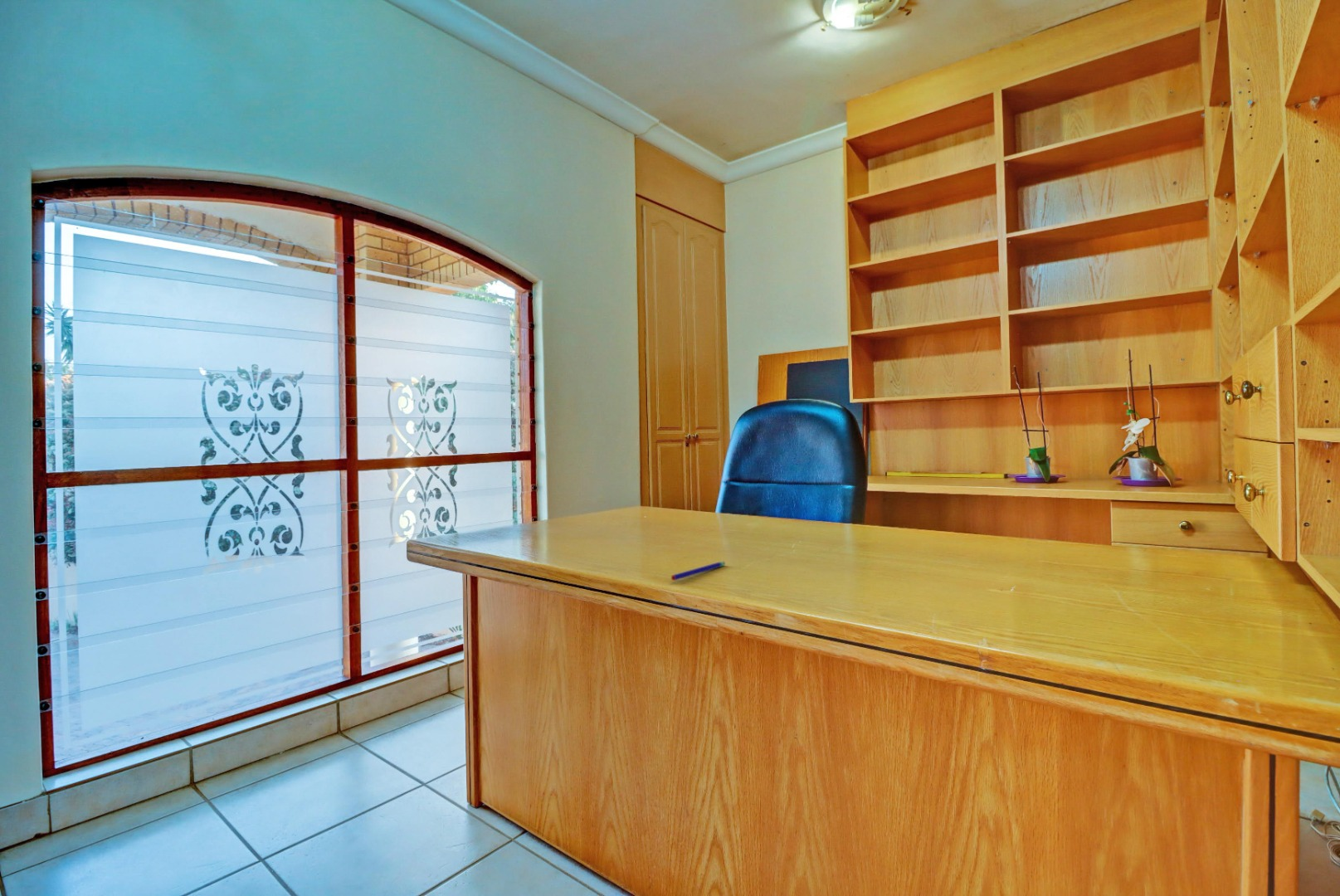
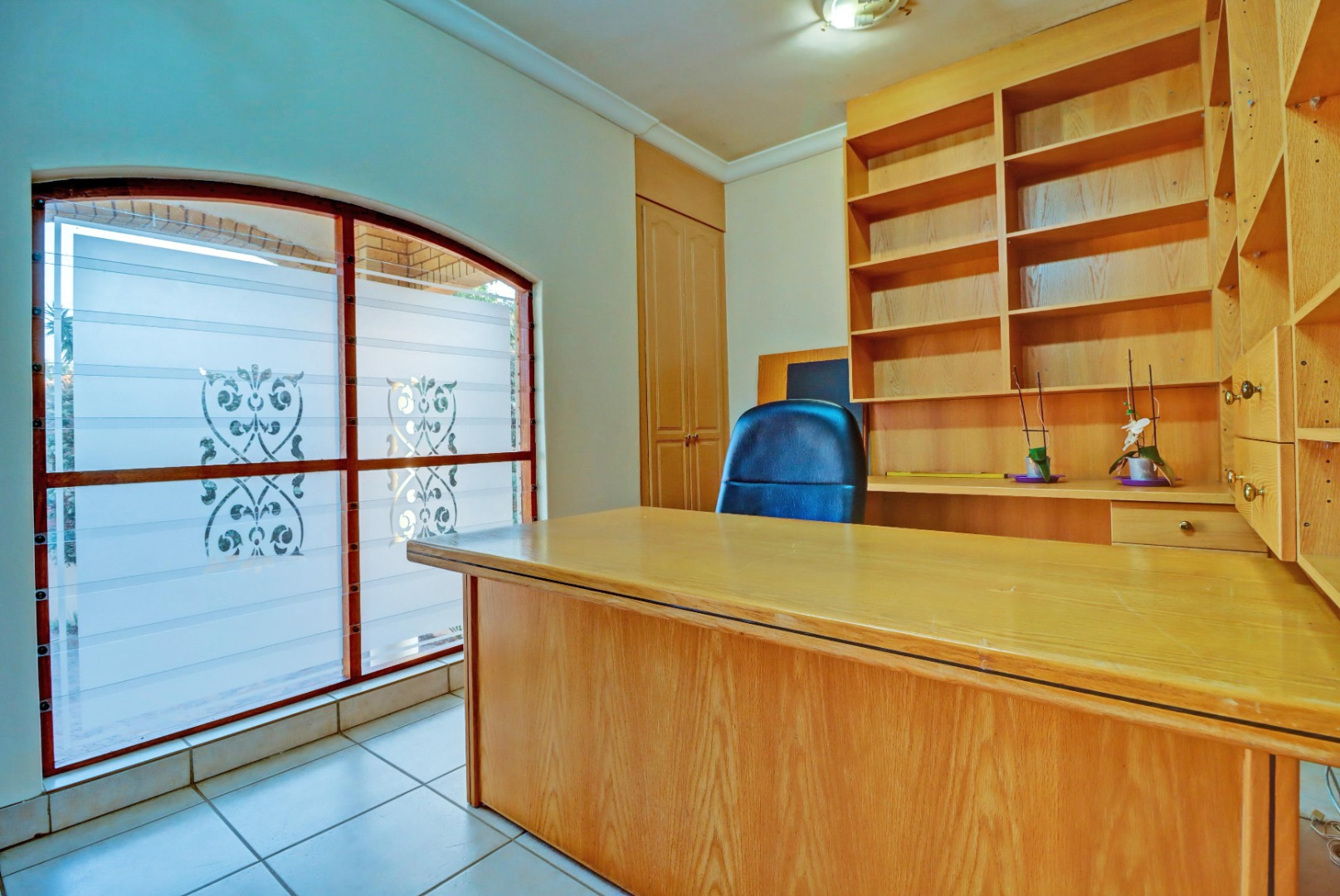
- pen (699, 570)
